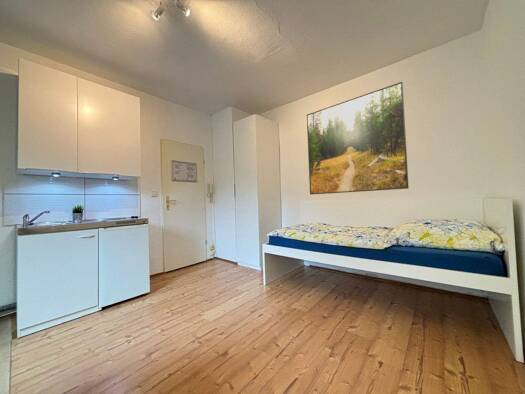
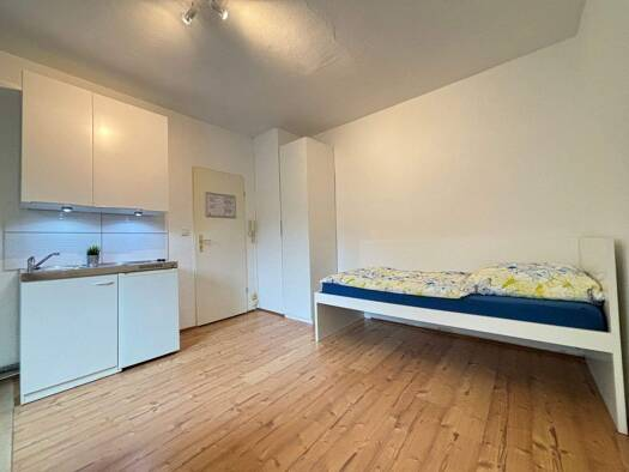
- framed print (349, 146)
